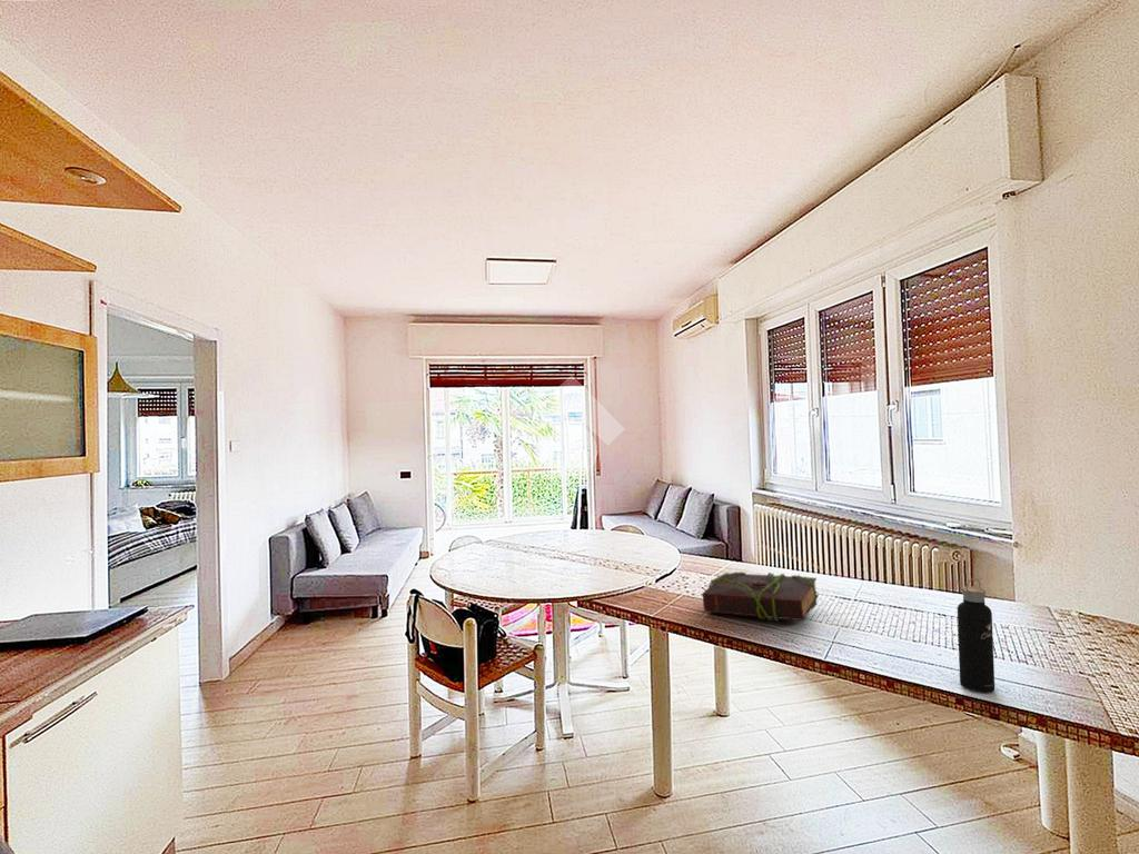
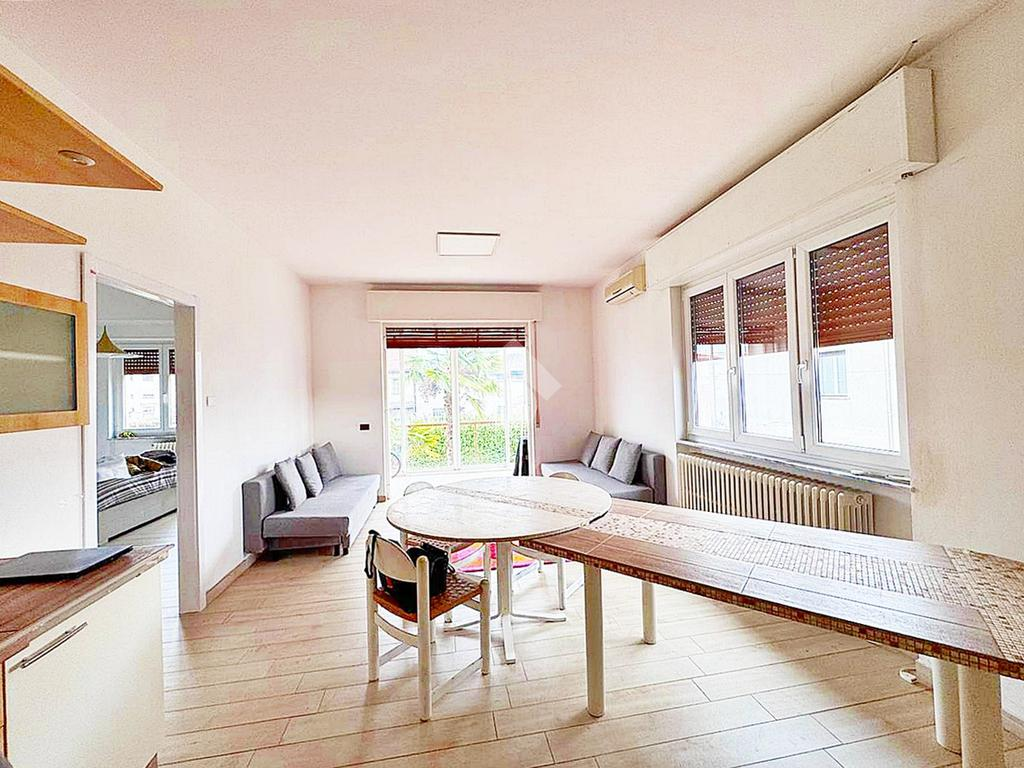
- book (760, 593)
- water bottle (974, 632)
